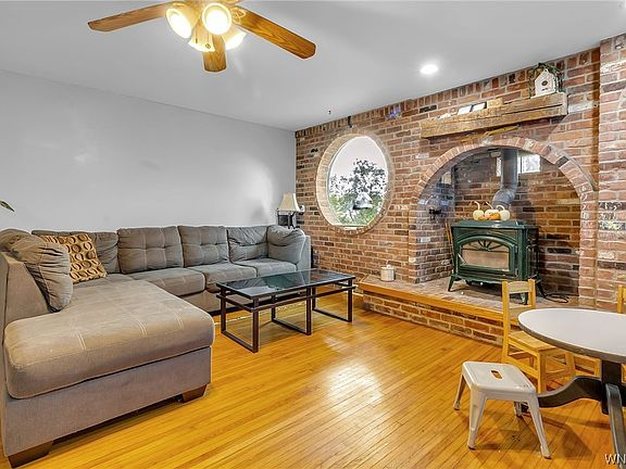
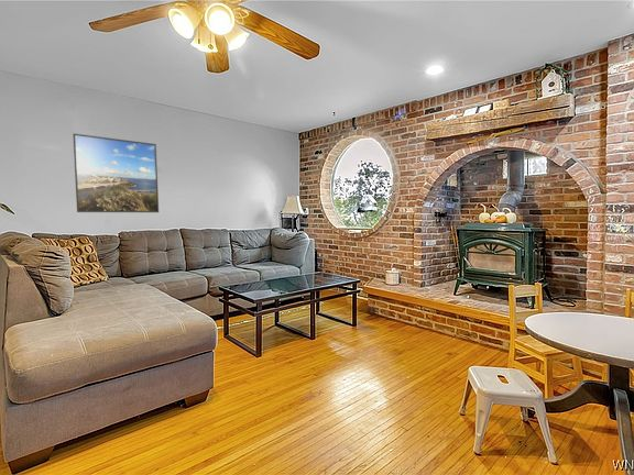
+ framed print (119, 176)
